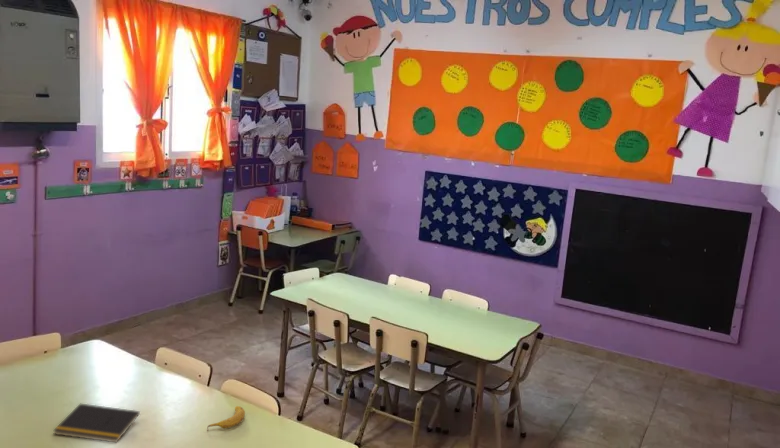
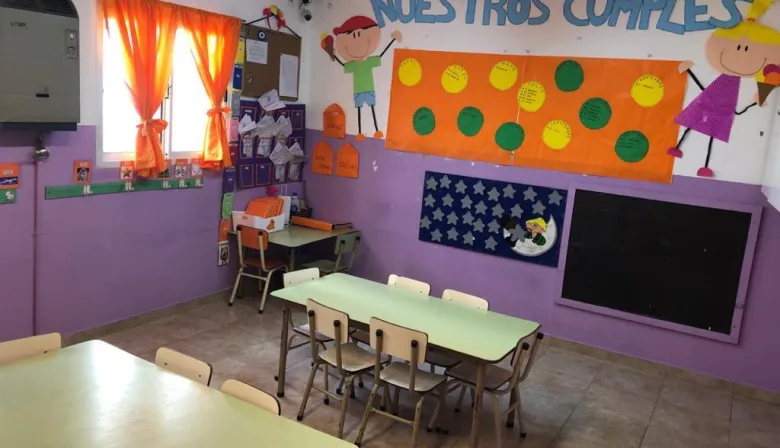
- notepad (97, 422)
- fruit (230, 417)
